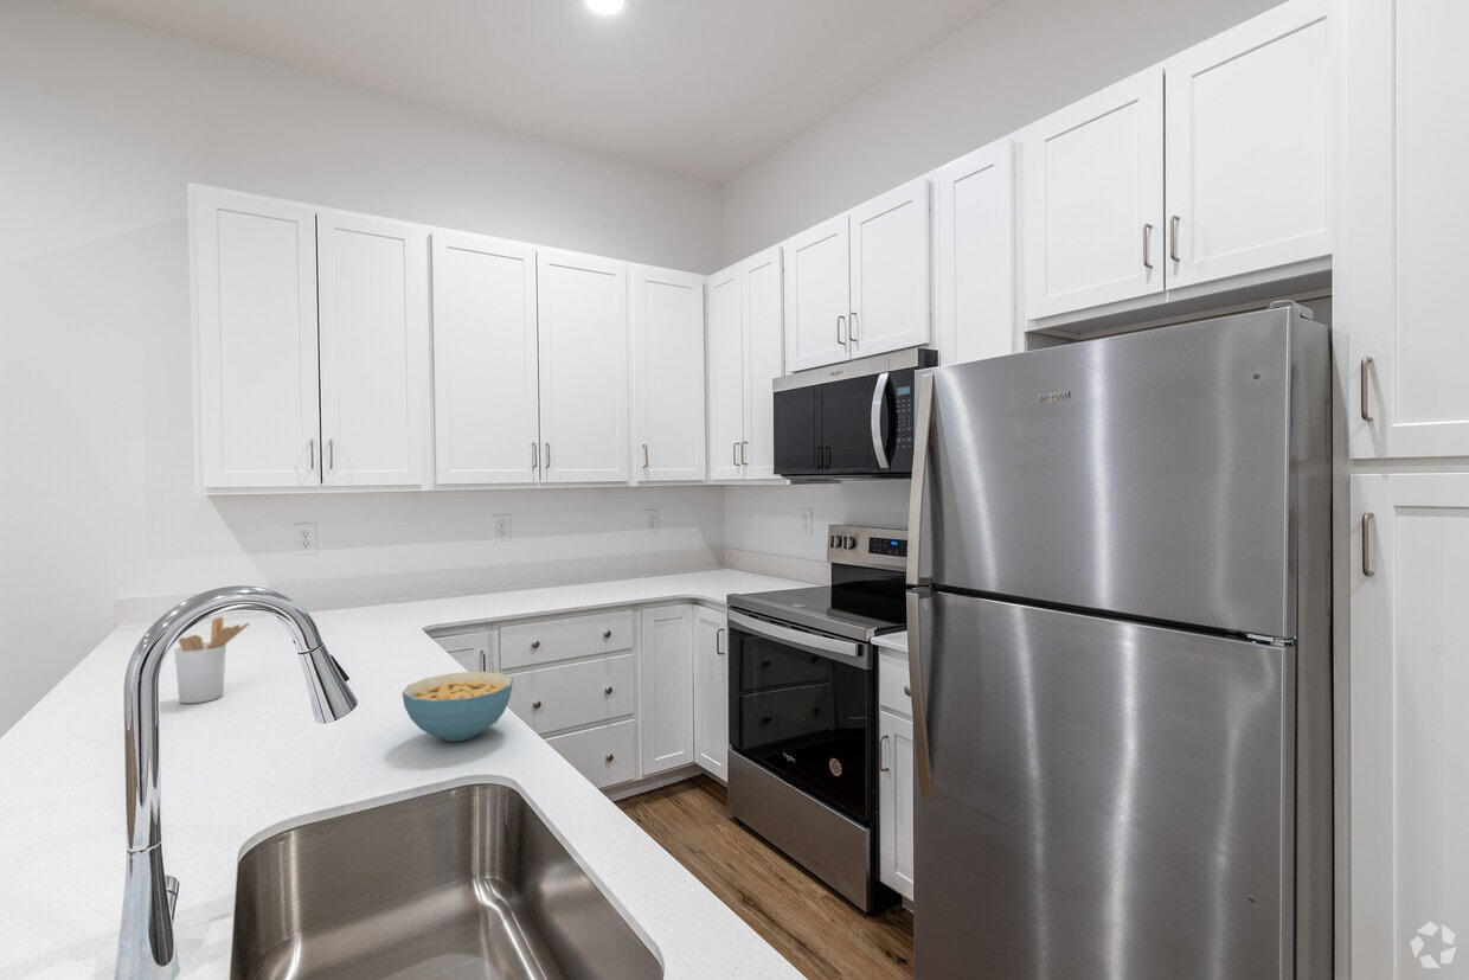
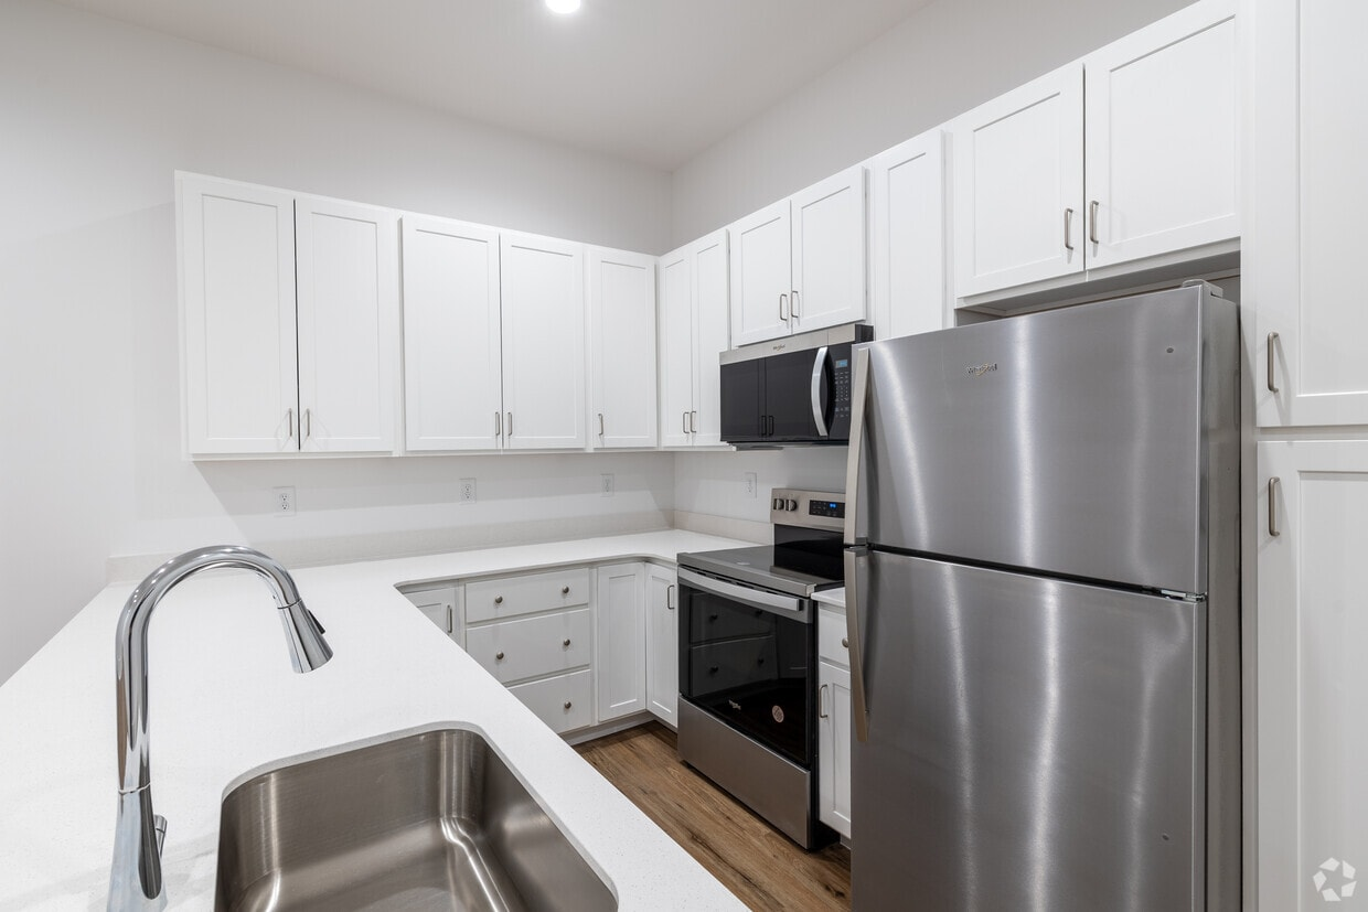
- cereal bowl (460, 710)
- utensil holder (211, 659)
